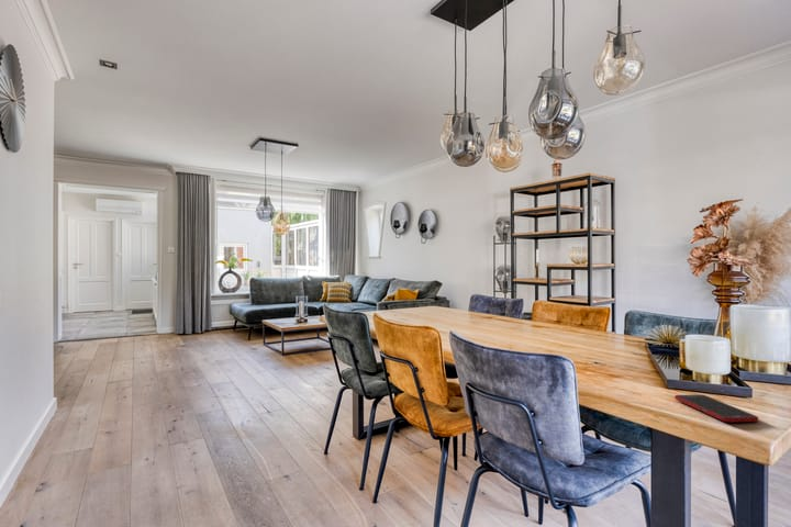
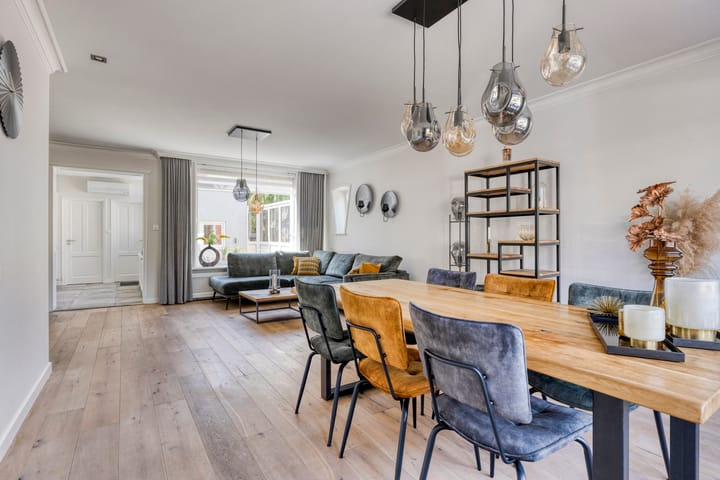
- cell phone (713, 407)
